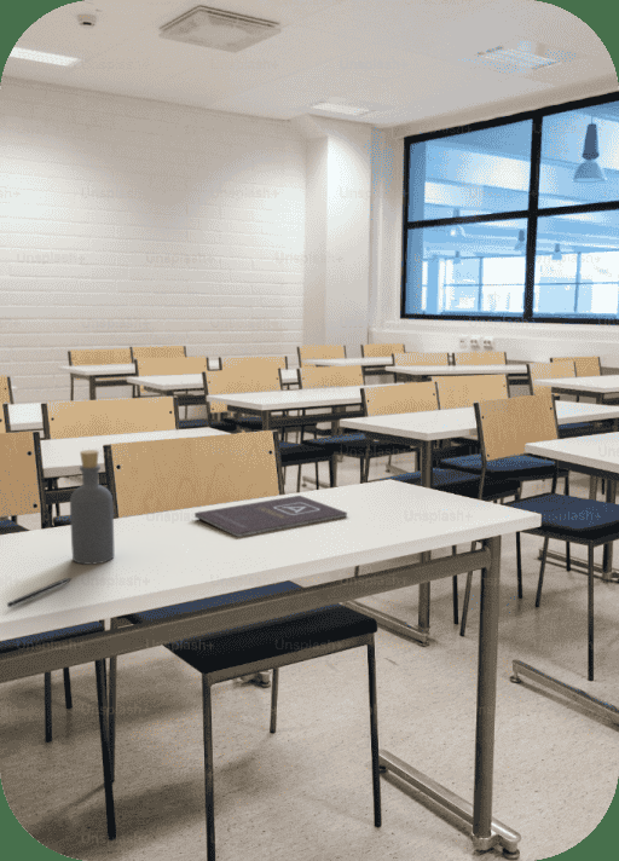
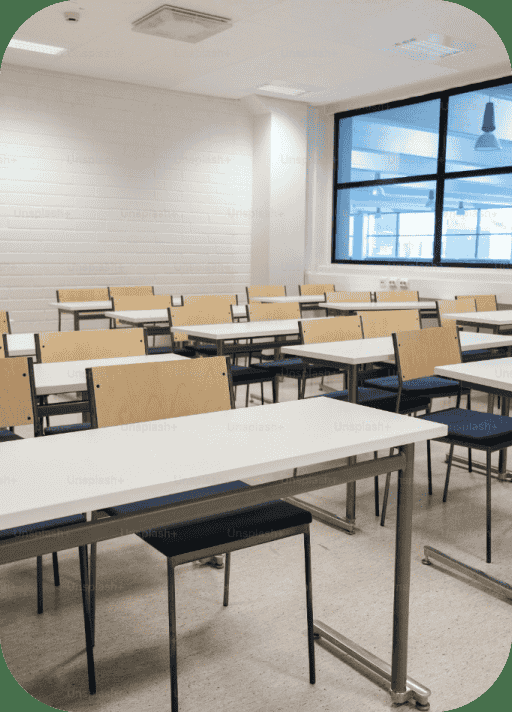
- pen (41, 590)
- book (271, 514)
- bottle (91, 504)
